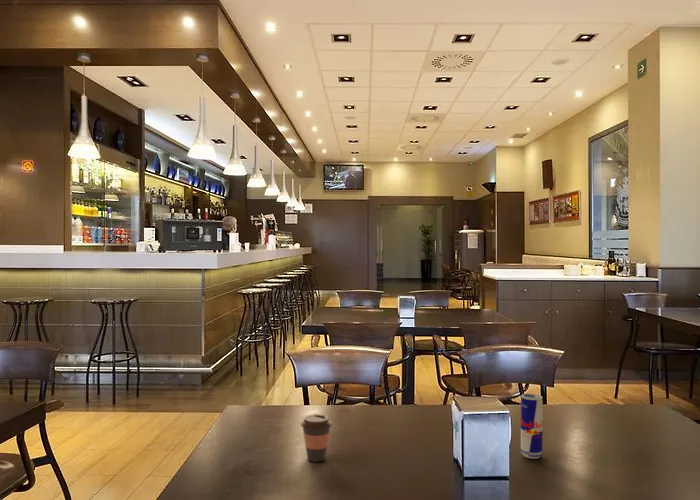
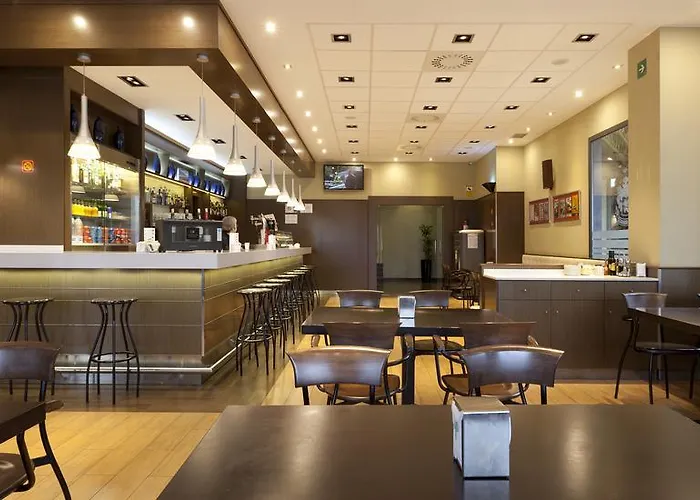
- beverage can (531, 425)
- coffee cup (316, 438)
